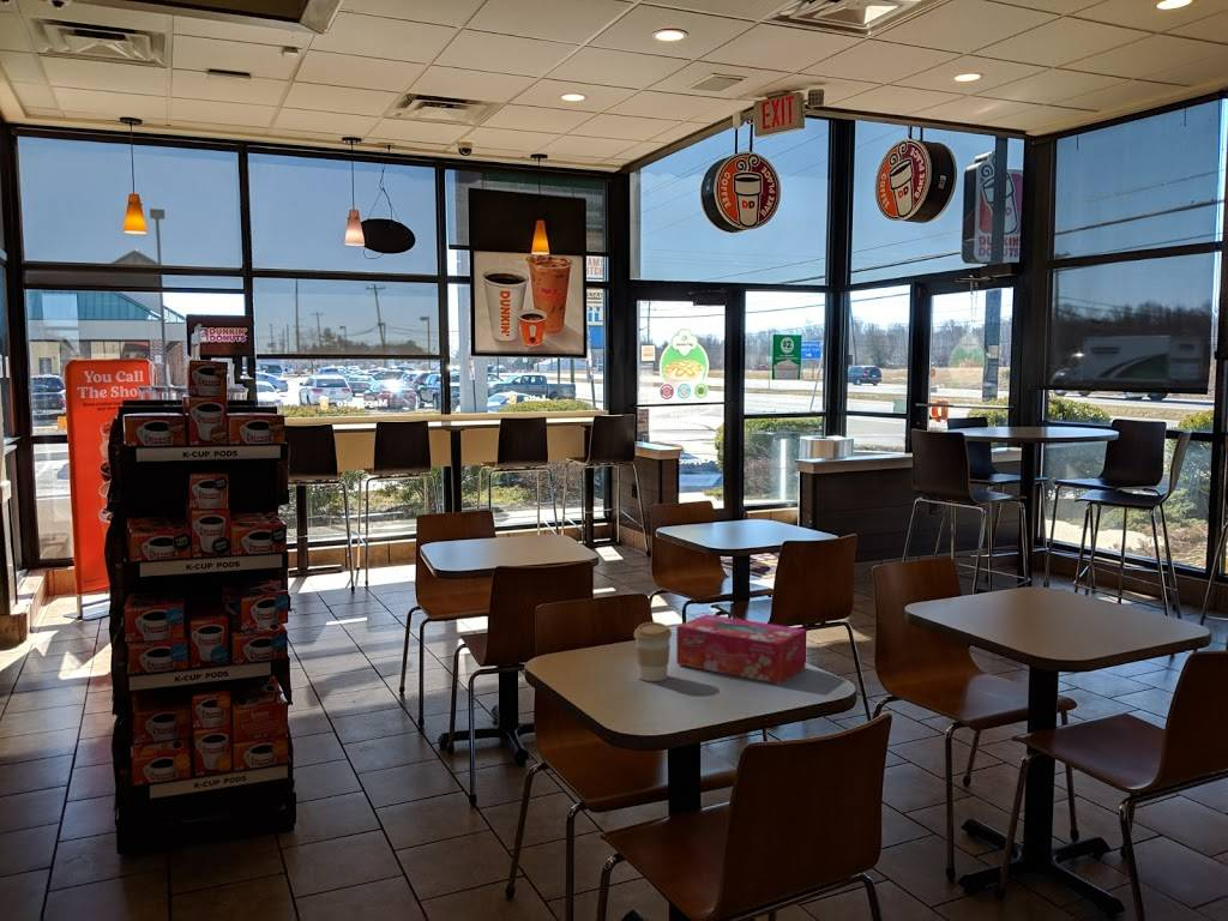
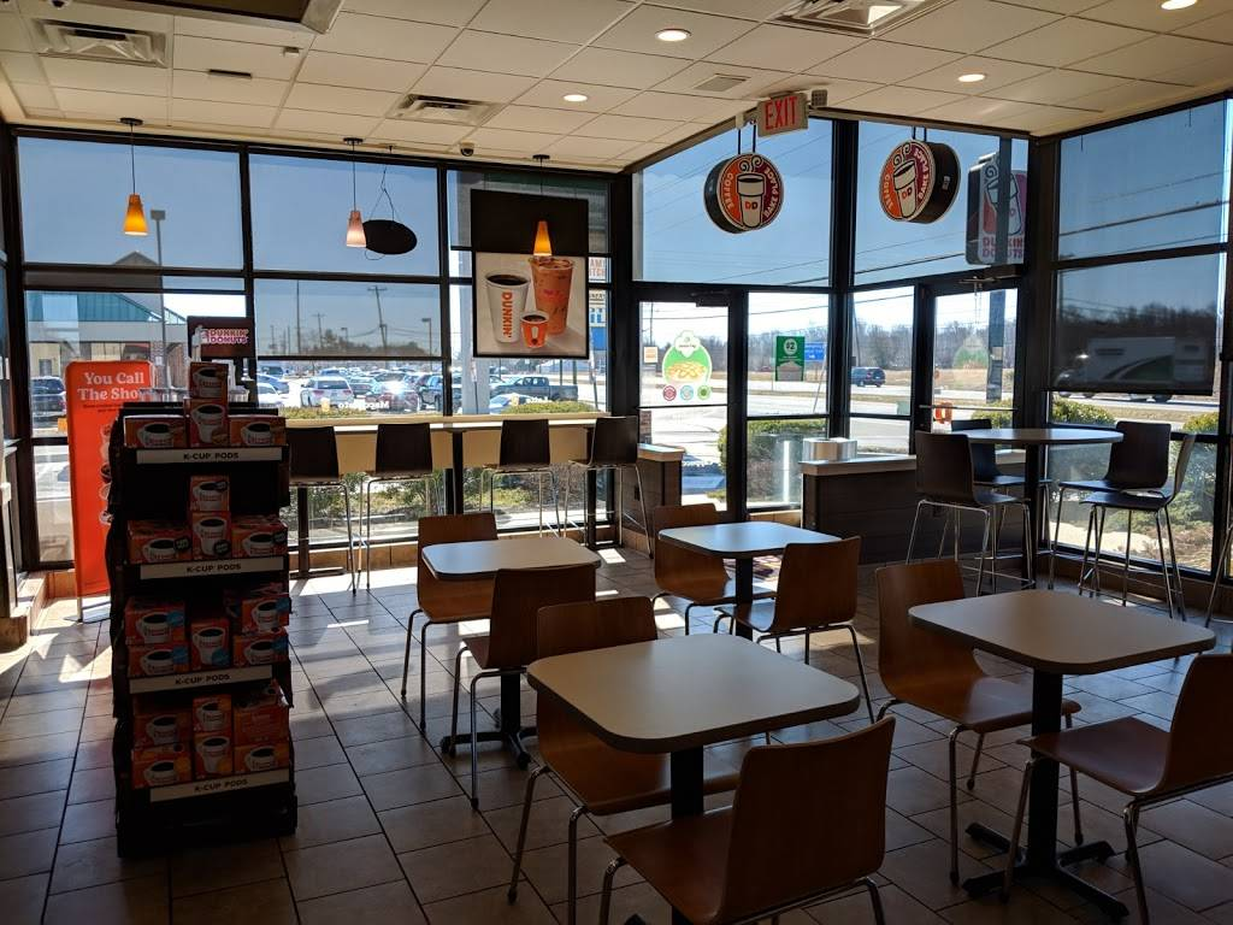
- coffee cup (652, 651)
- tissue box (740, 646)
